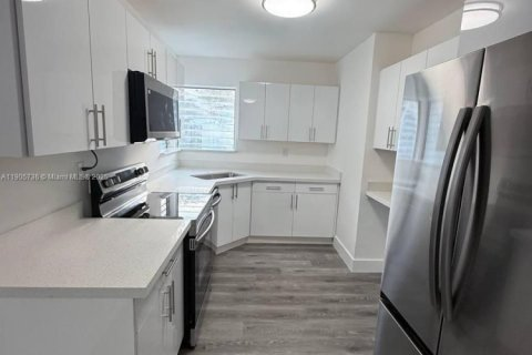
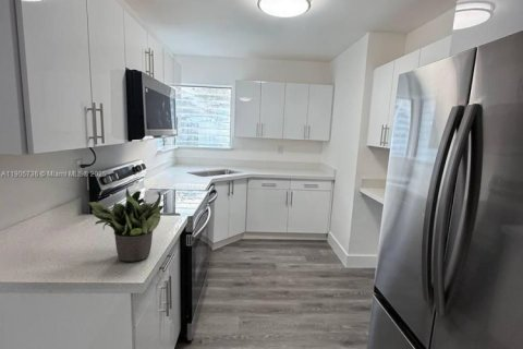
+ potted plant (125, 220)
